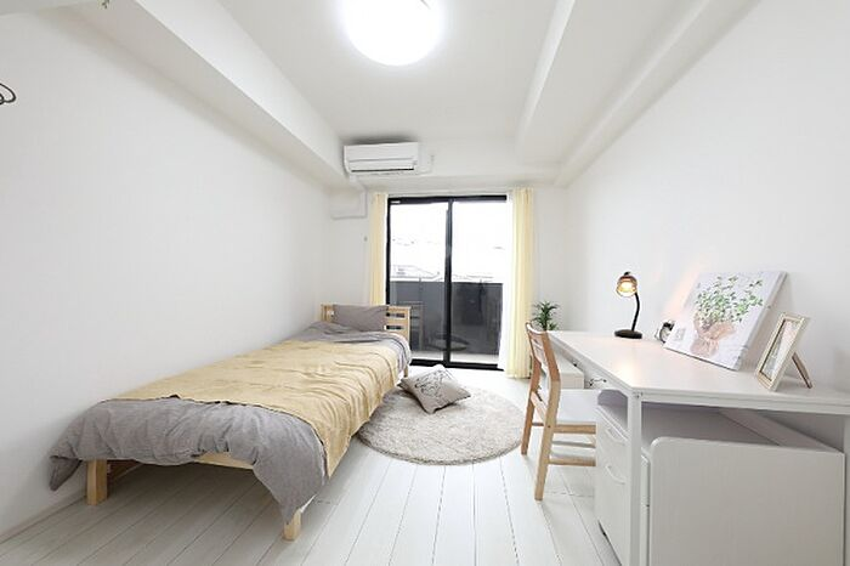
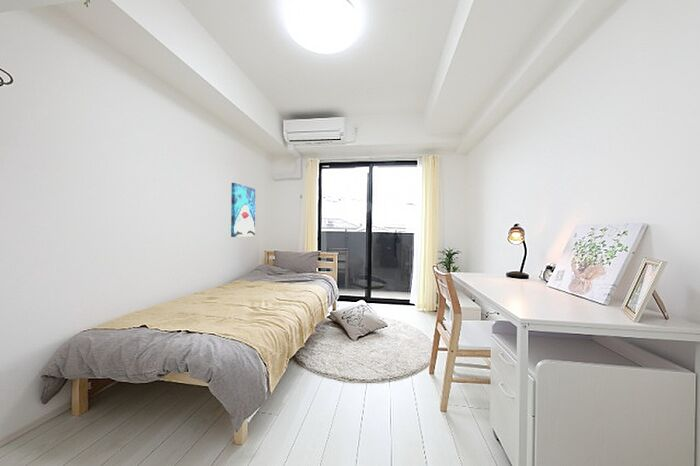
+ wall art (244, 211)
